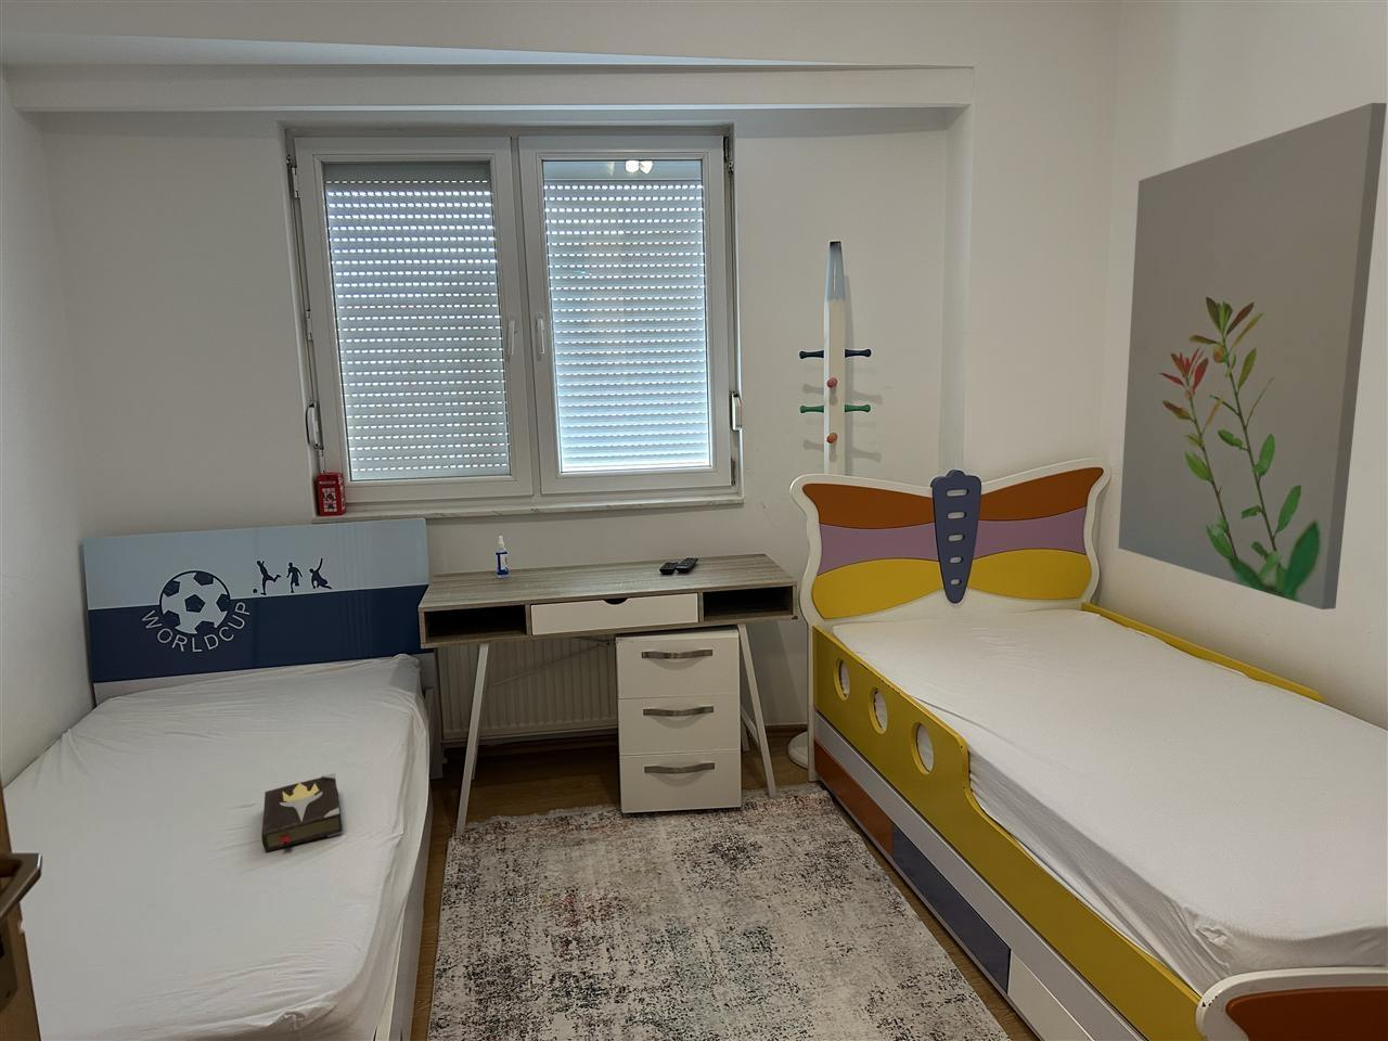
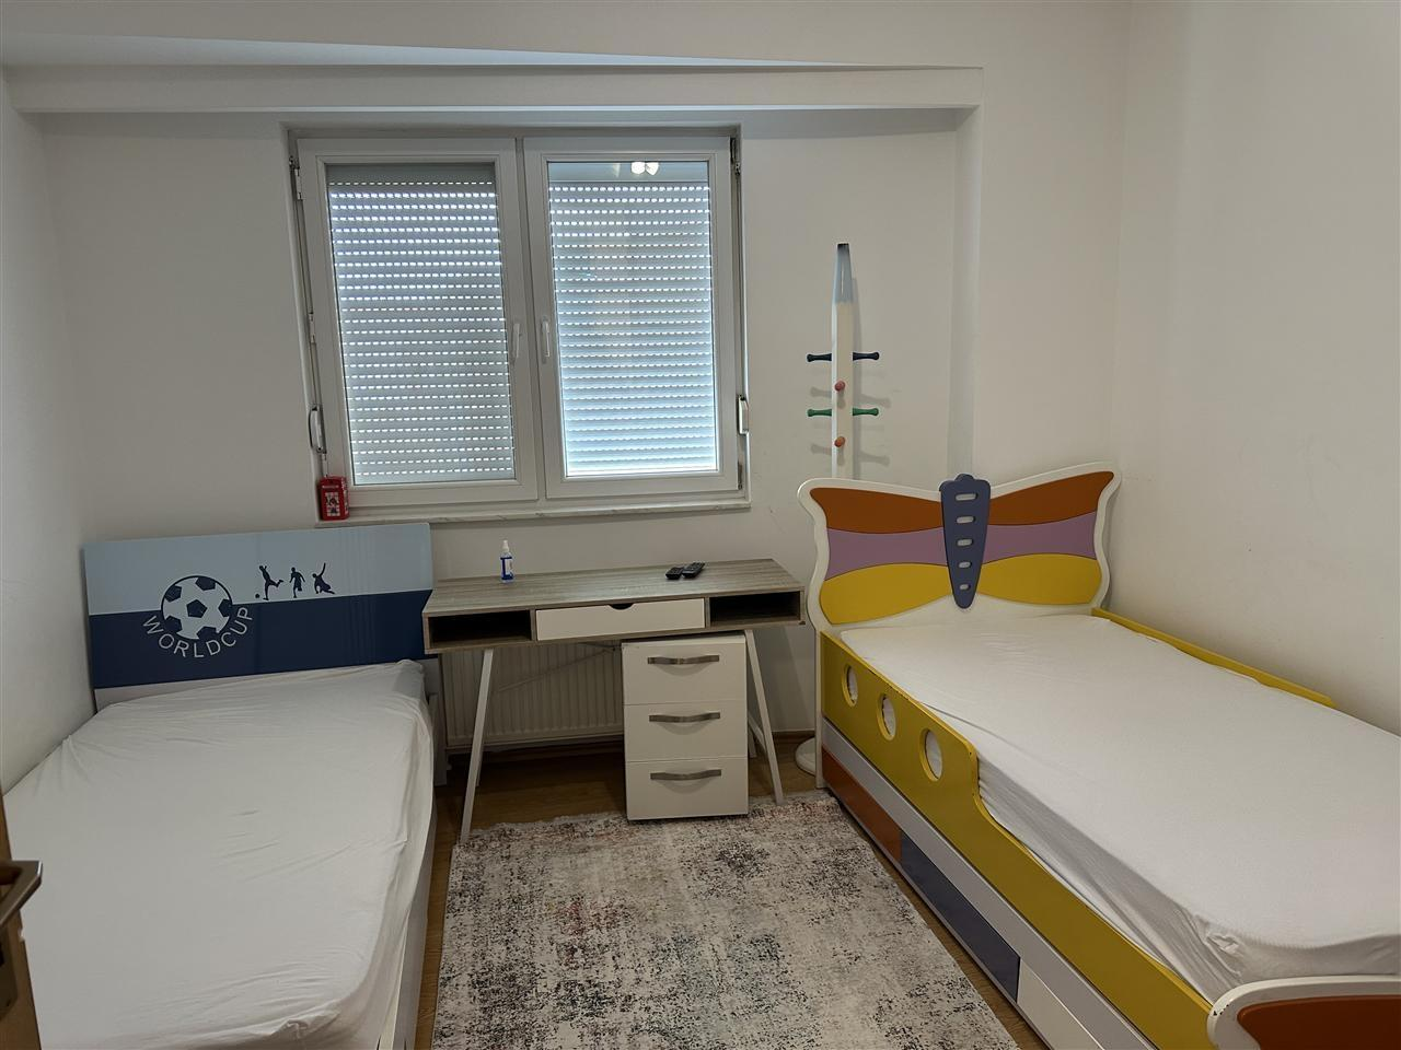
- wall art (1225, 370)
- hardback book (302, 809)
